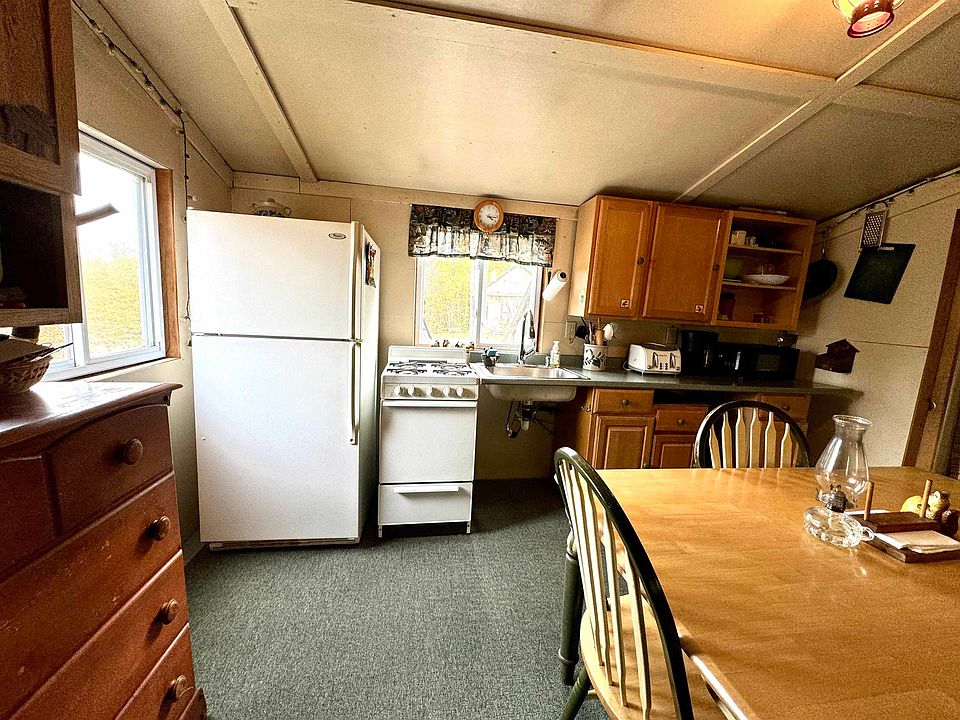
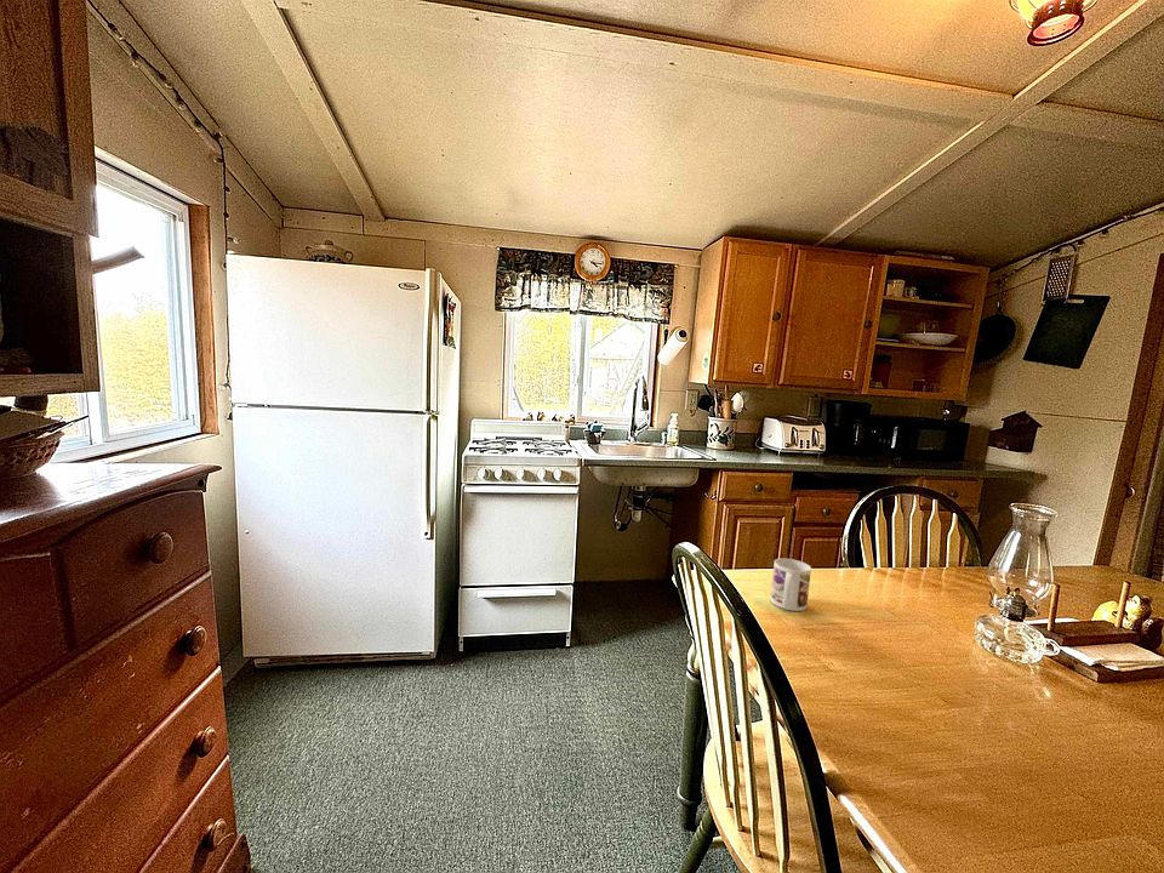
+ mug (789, 586)
